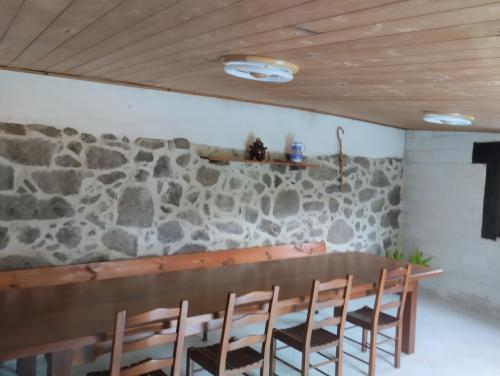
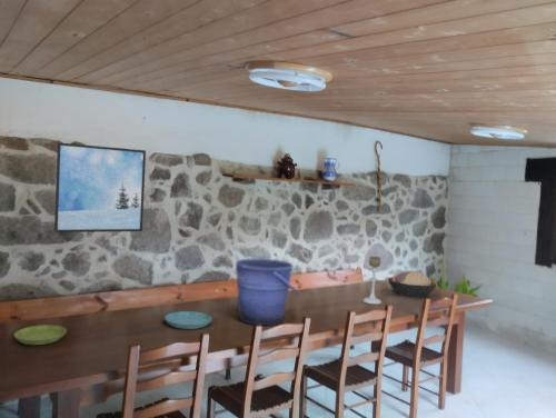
+ saucer (188, 320)
+ decorative bowl (411, 282)
+ saucer (40, 335)
+ candle holder (373, 279)
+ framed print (101, 189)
+ bucket (266, 291)
